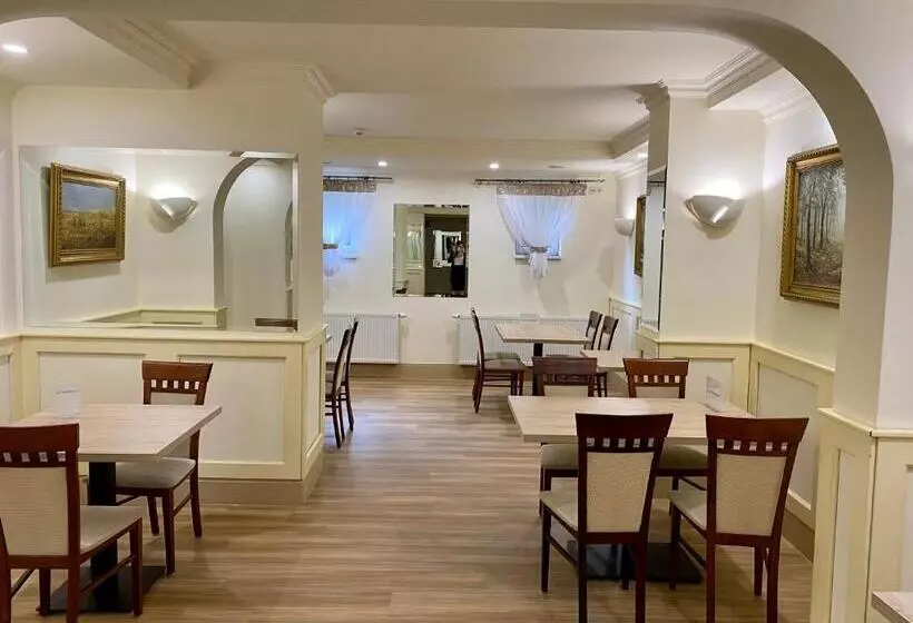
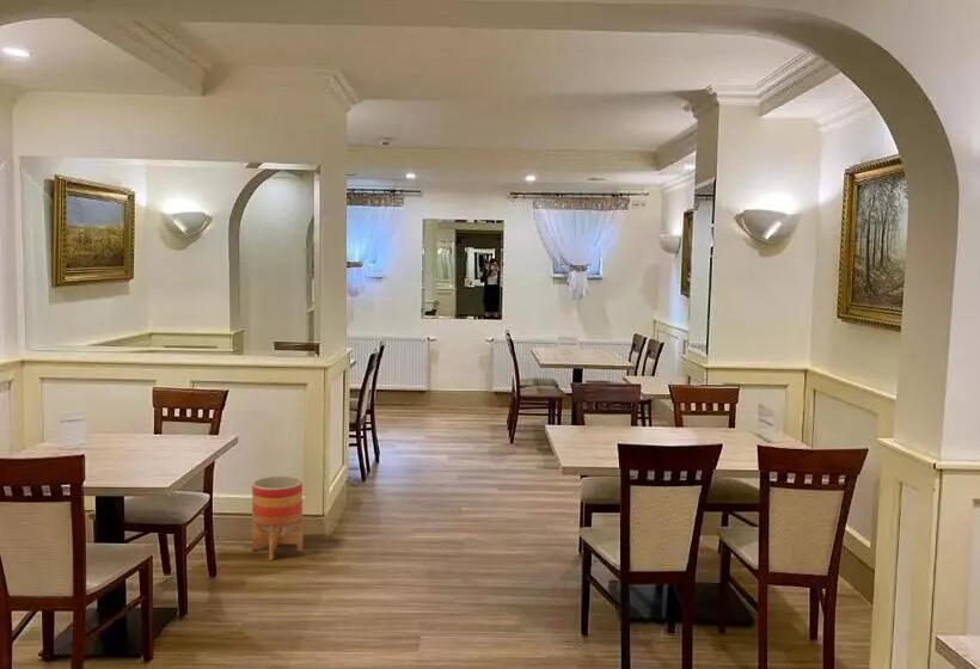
+ planter (277, 516)
